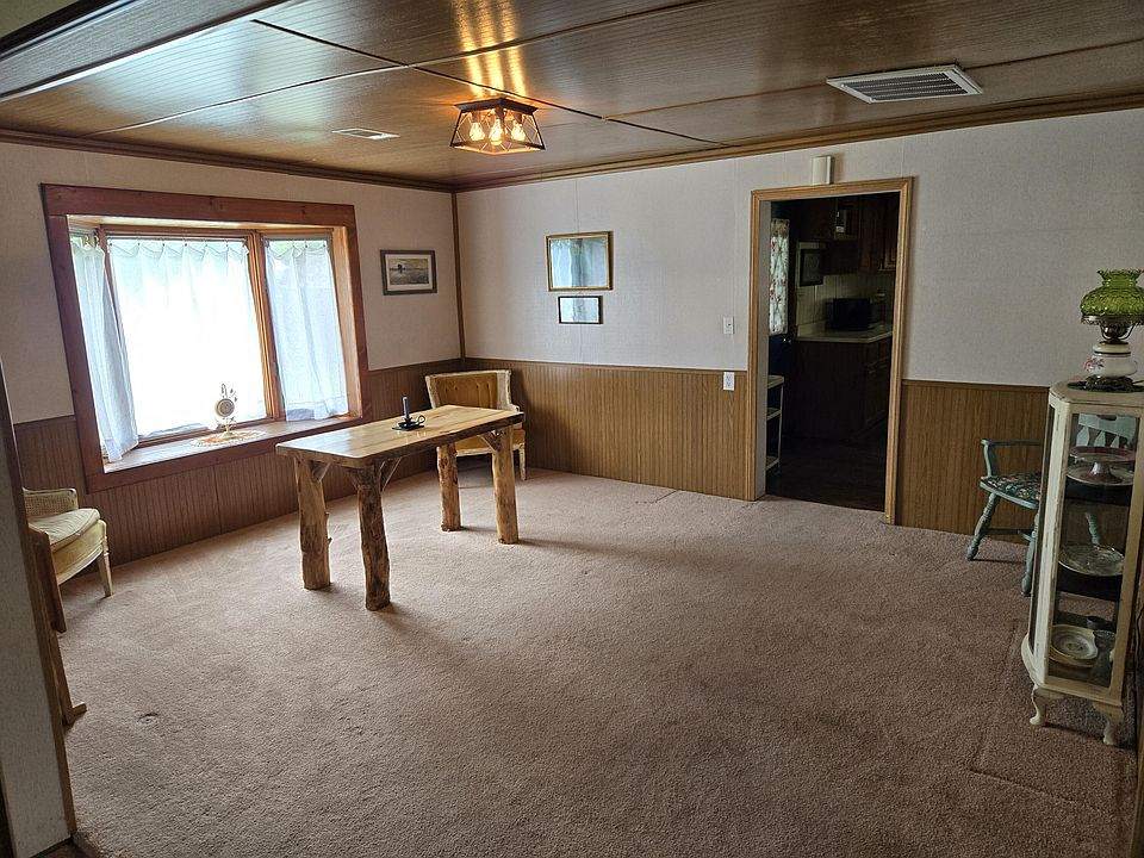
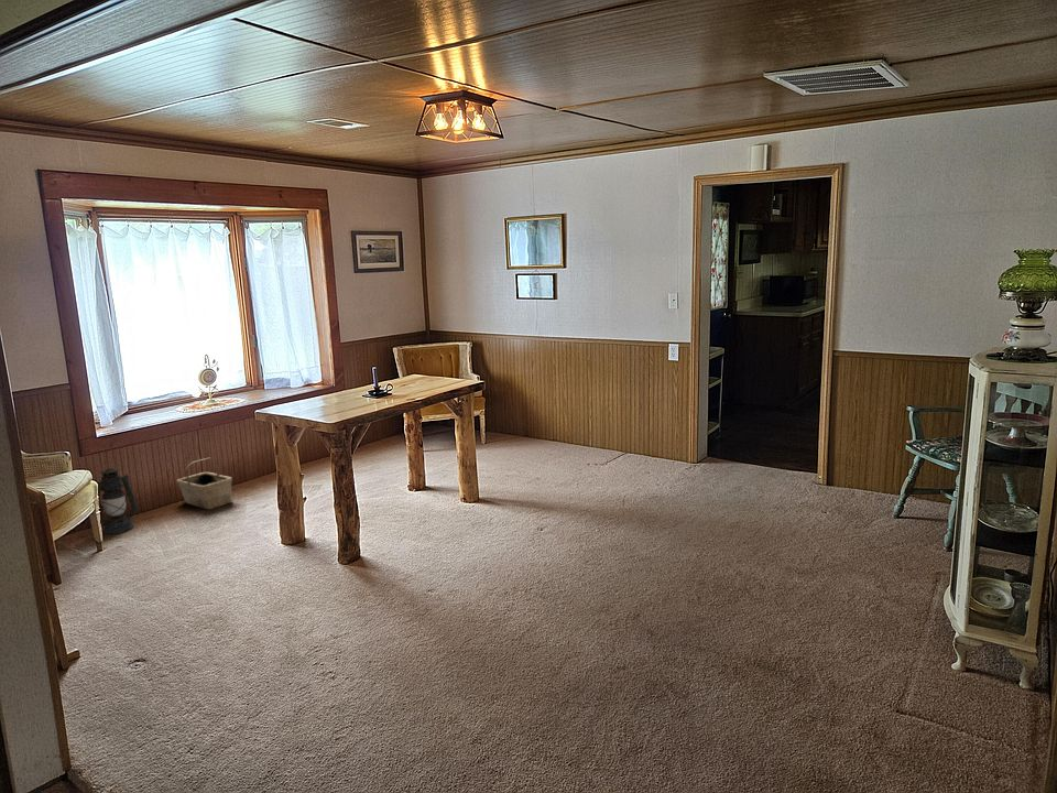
+ basket (204, 481)
+ lantern (112, 498)
